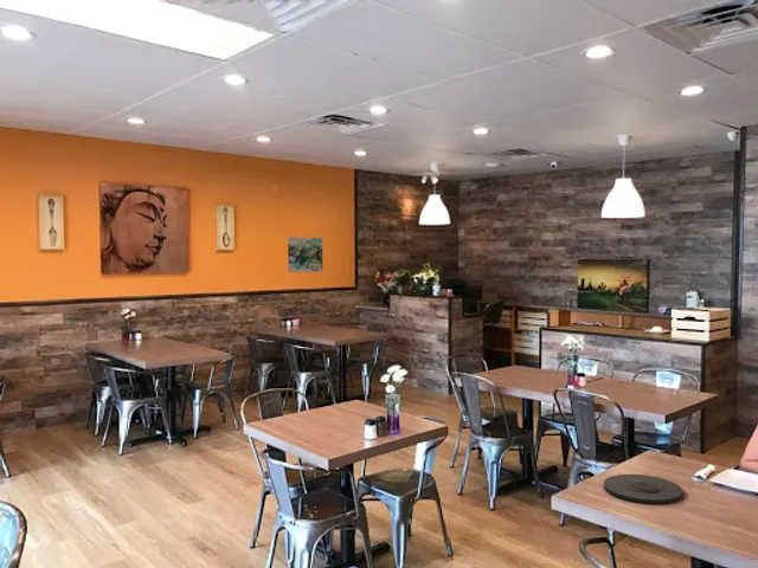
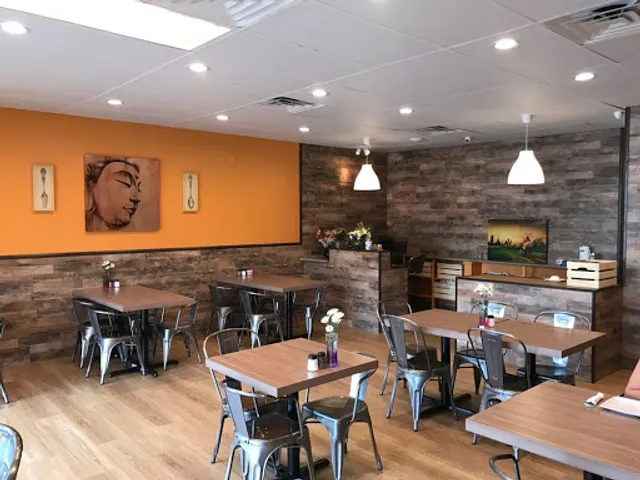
- wall art (306, 254)
- plate (642, 485)
